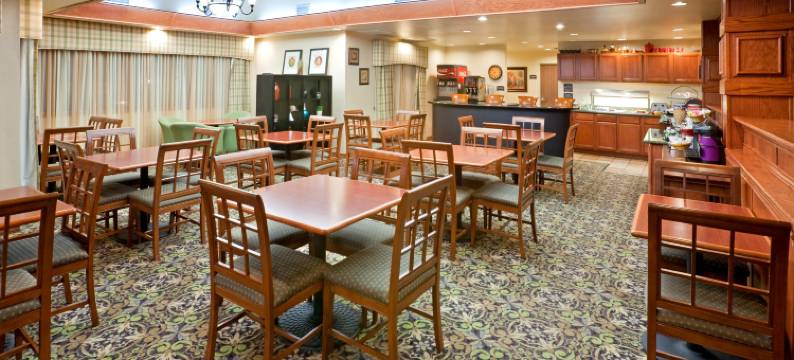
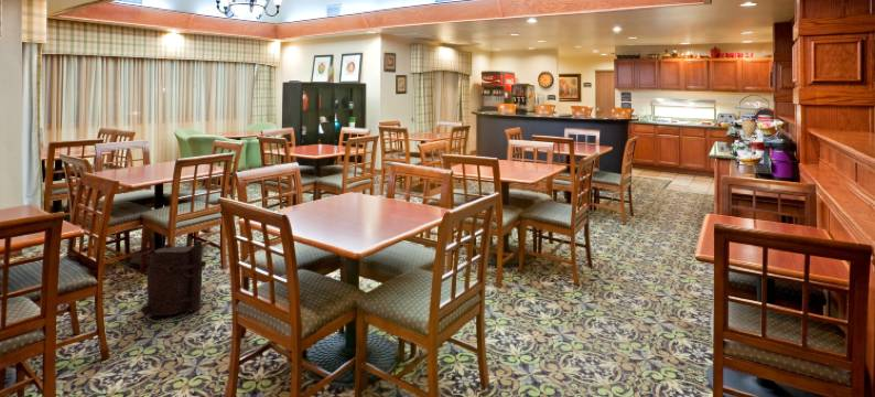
+ backpack (172, 276)
